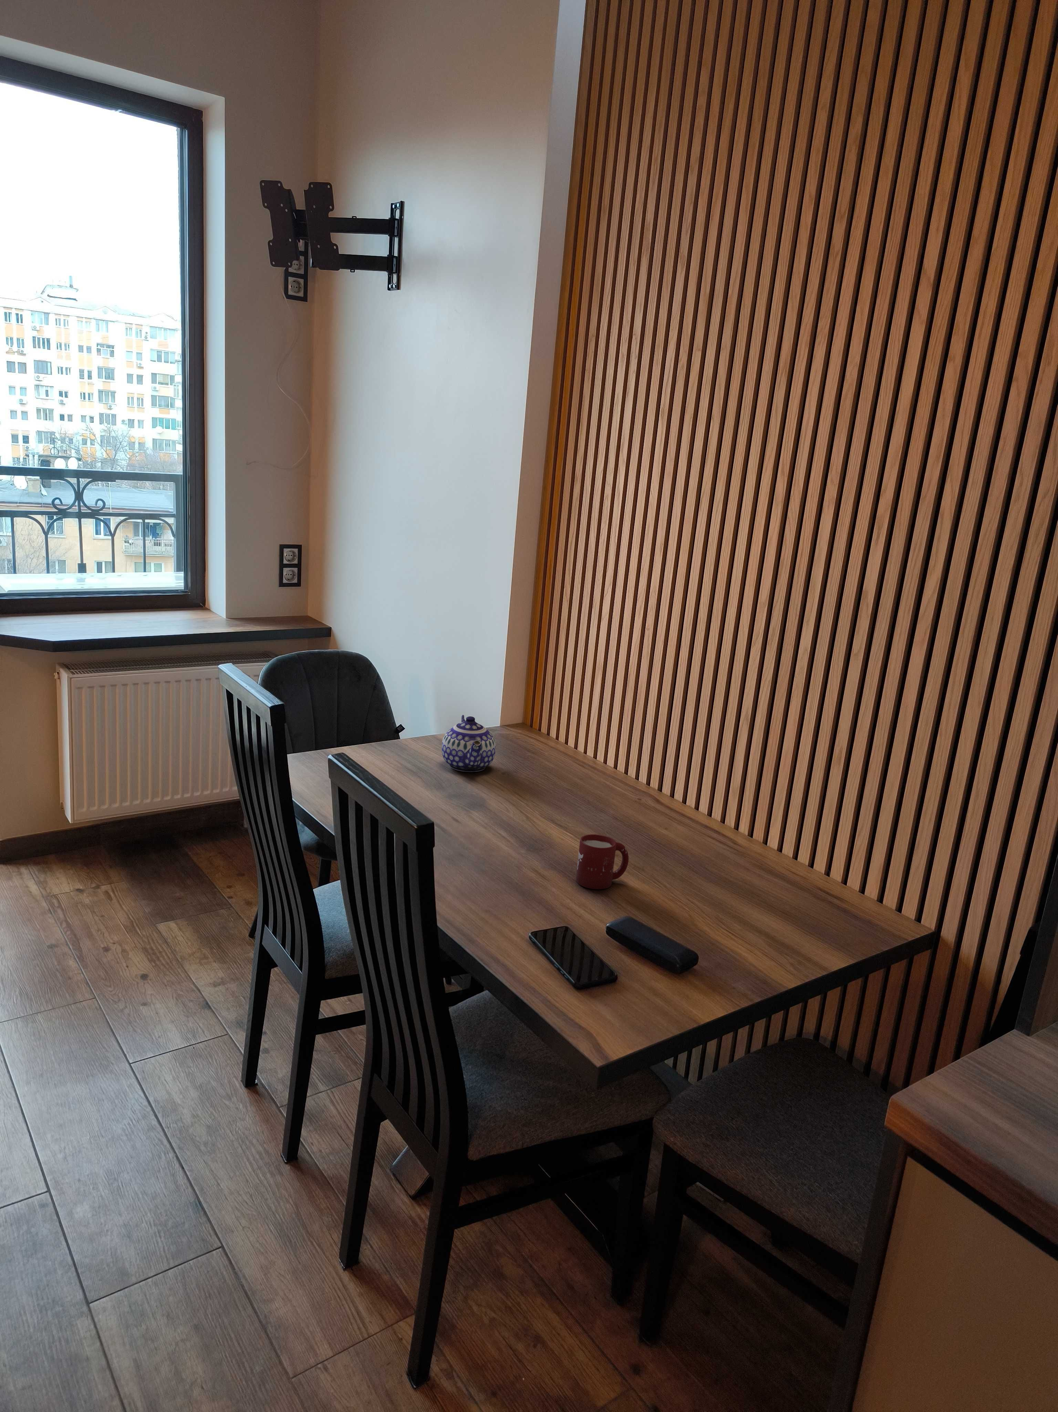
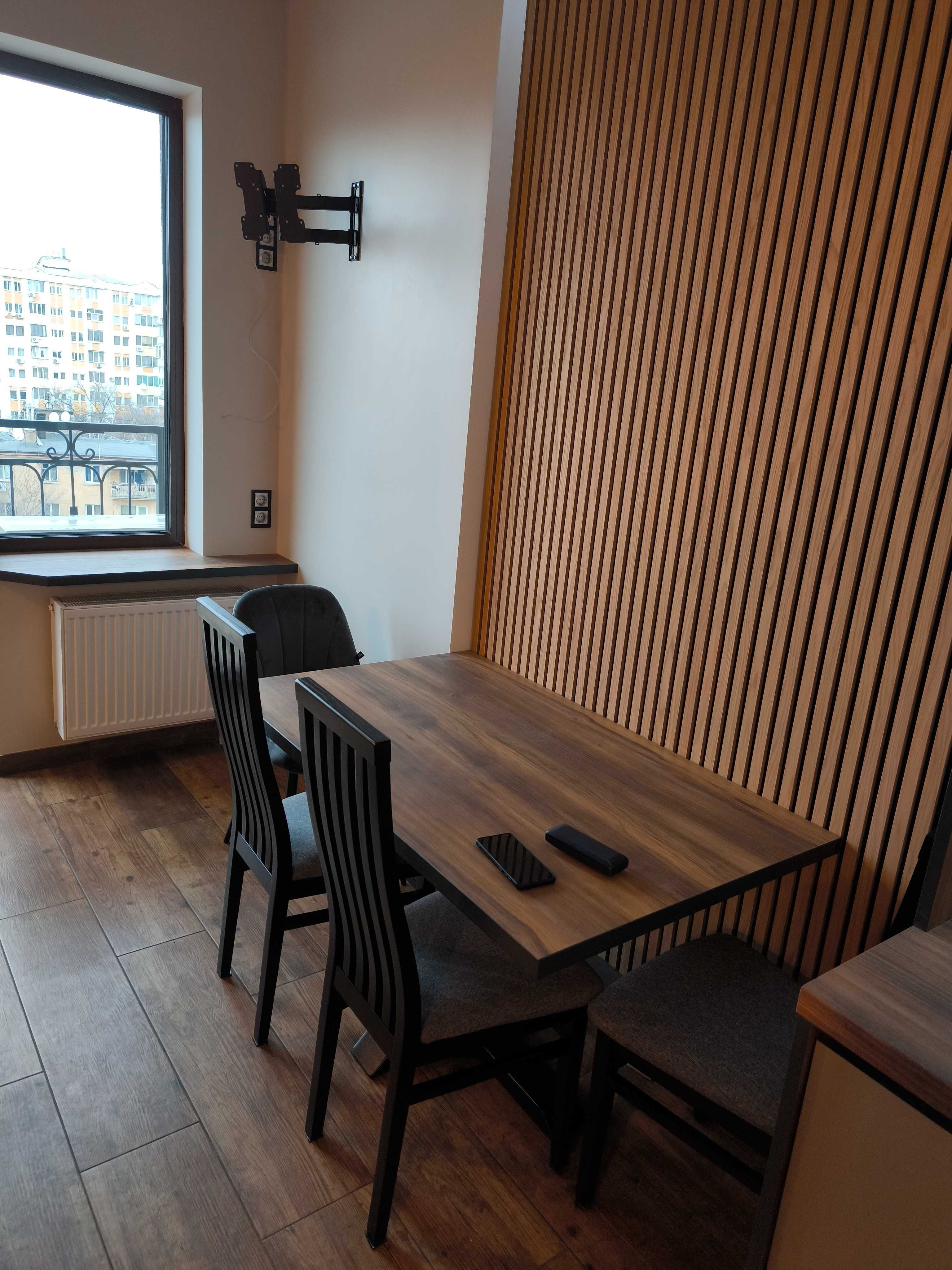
- teapot (469, 742)
- cup (603, 861)
